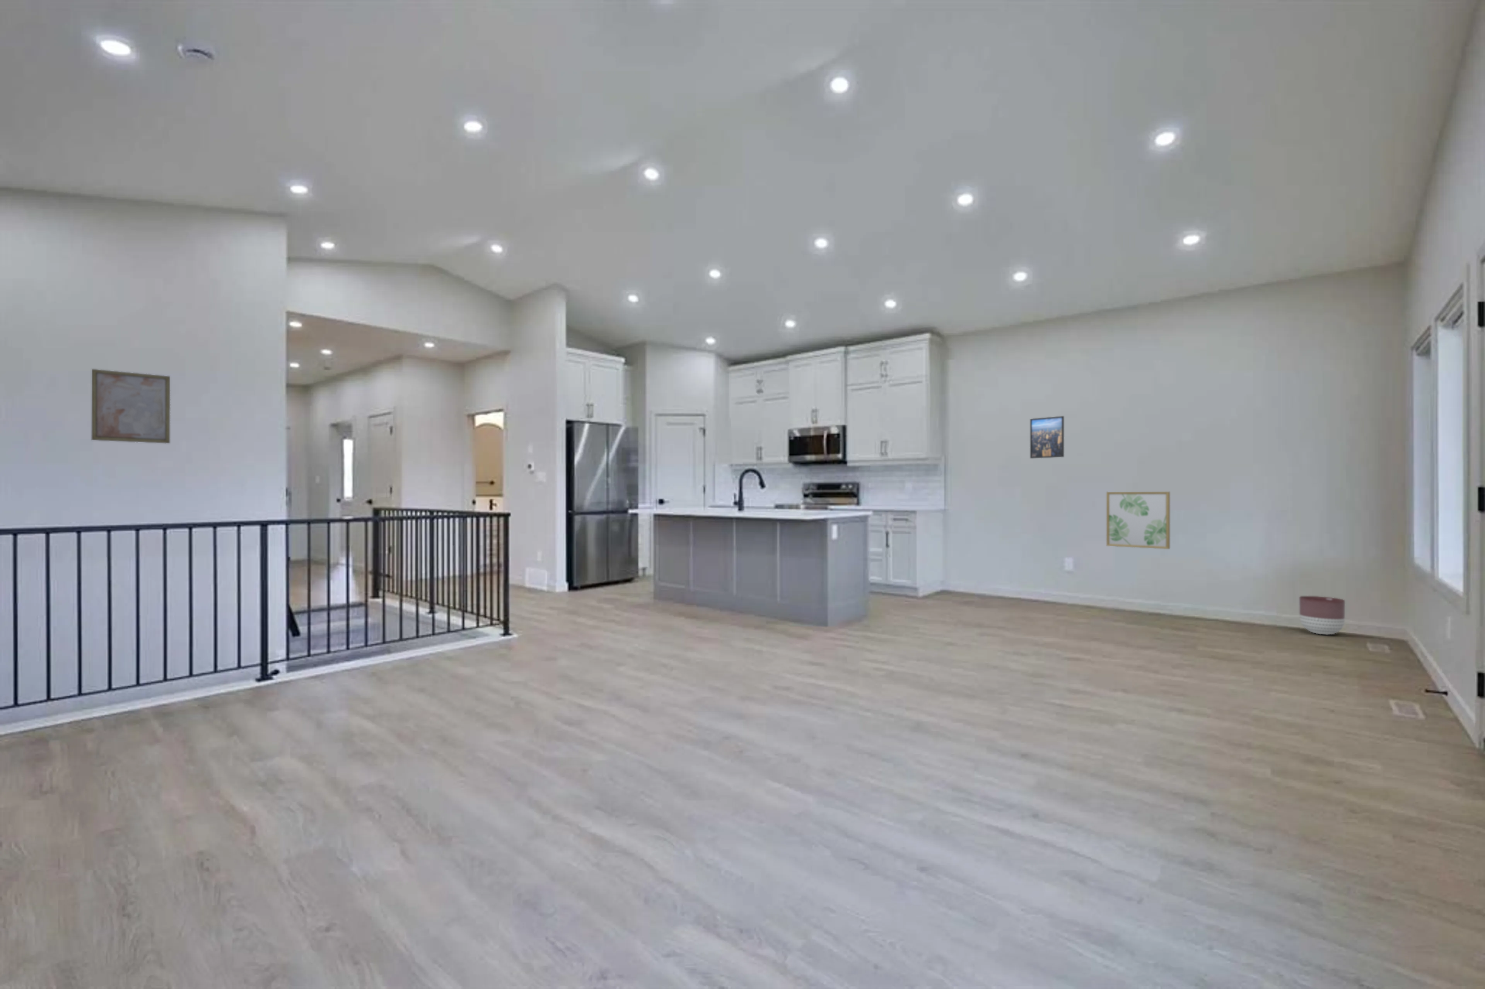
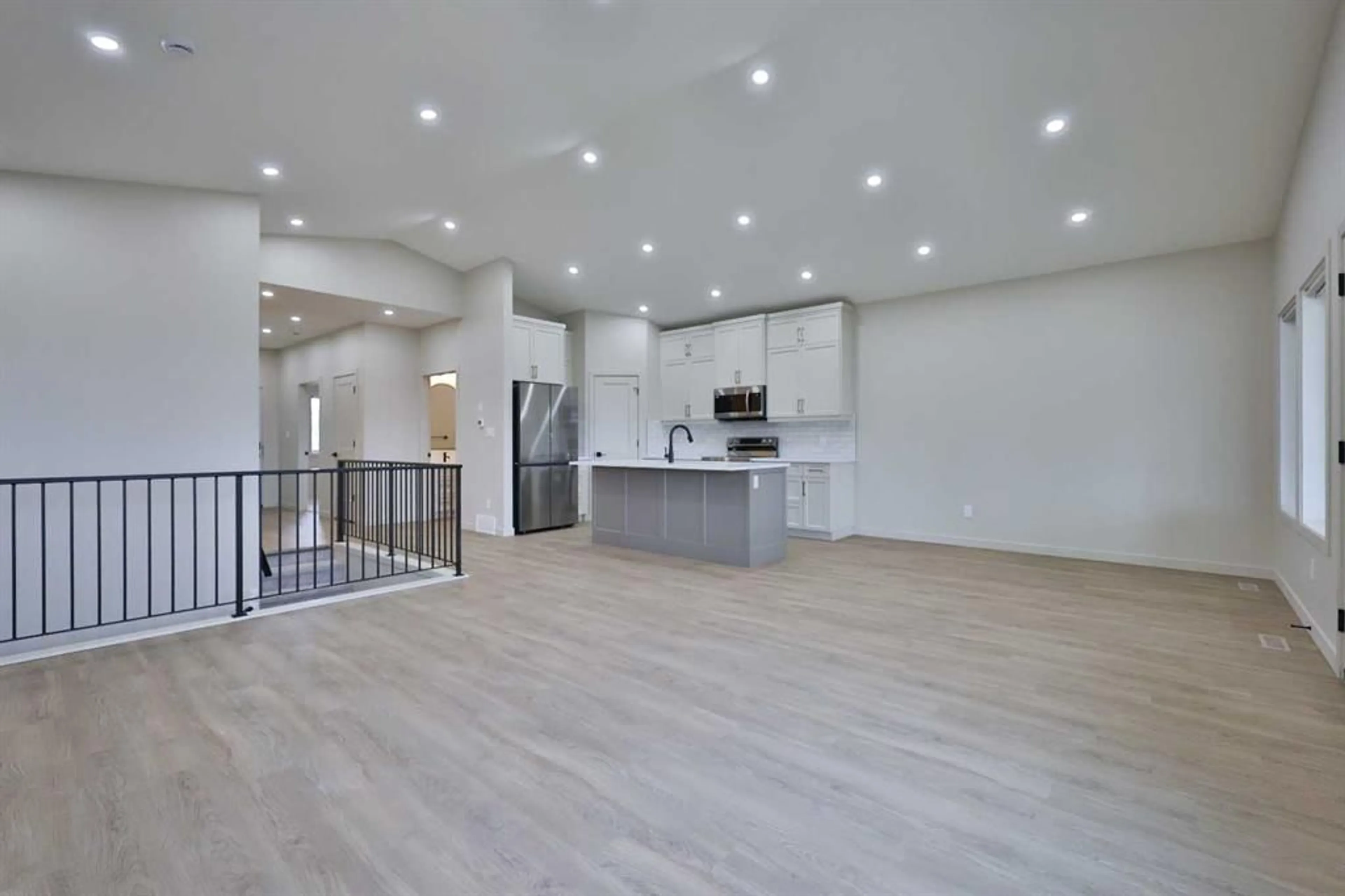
- wall art (1137, 519)
- planter (1322, 616)
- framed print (1047, 437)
- wall art (131, 407)
